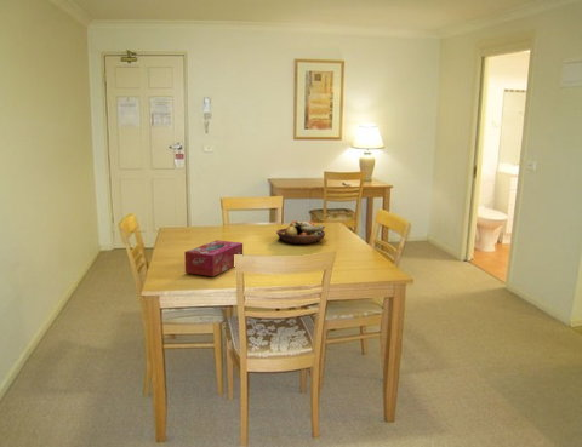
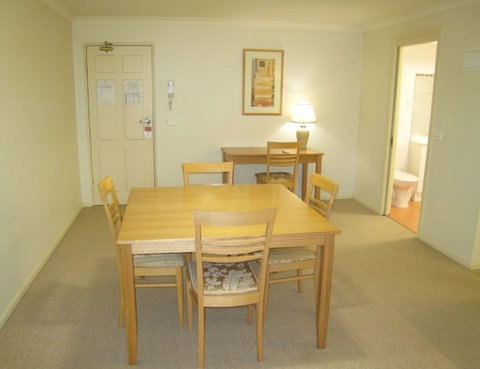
- fruit bowl (301, 229)
- tissue box (215, 257)
